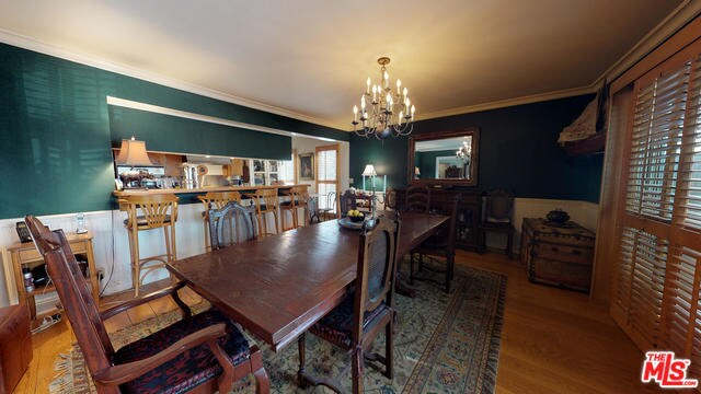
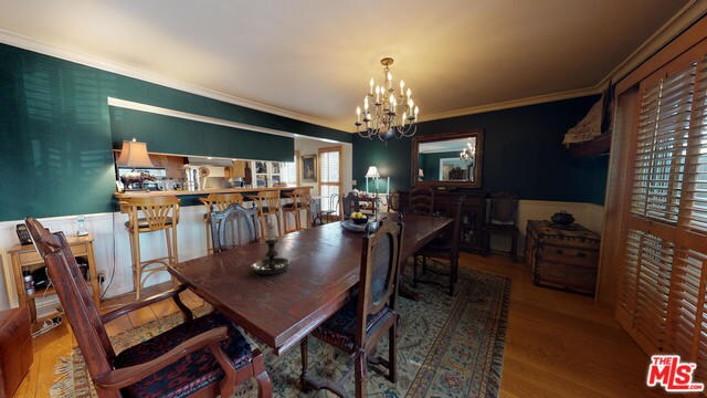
+ candle holder (271, 243)
